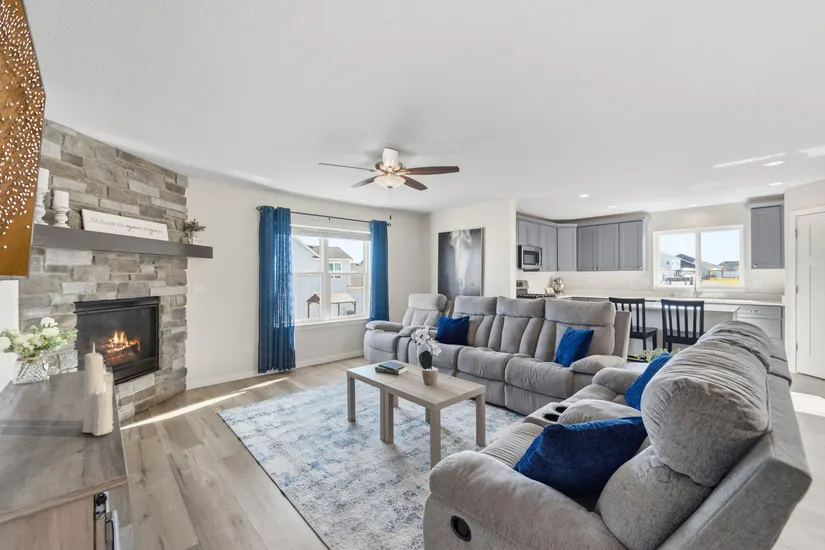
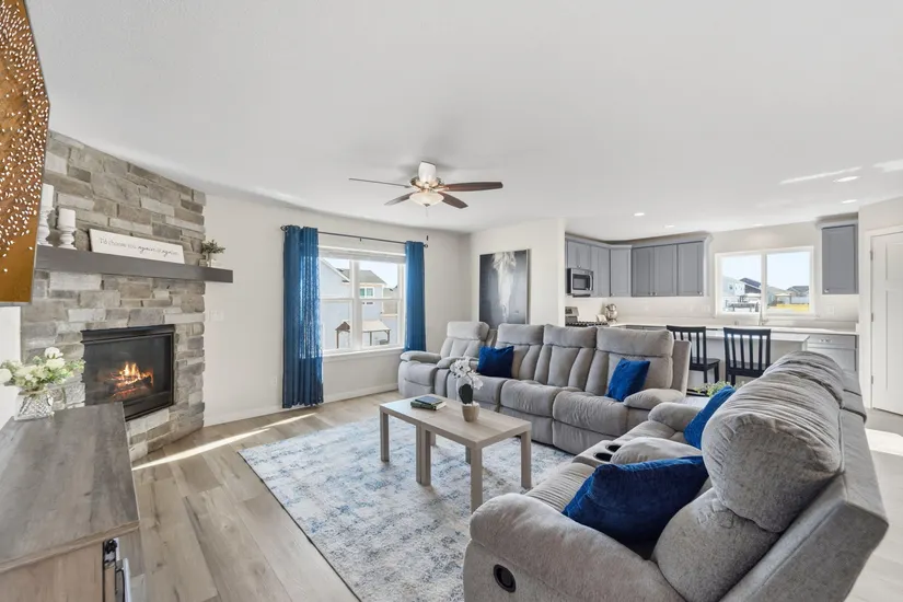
- candle (98, 383)
